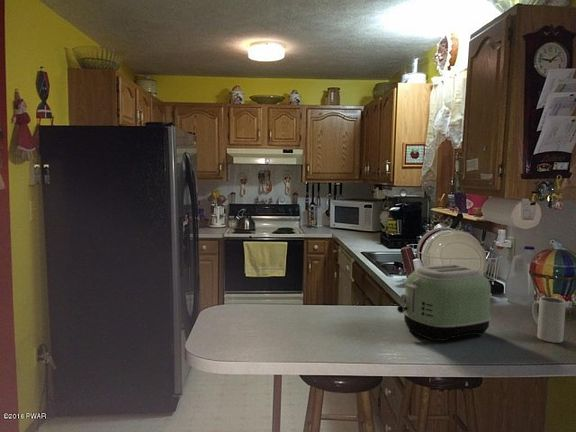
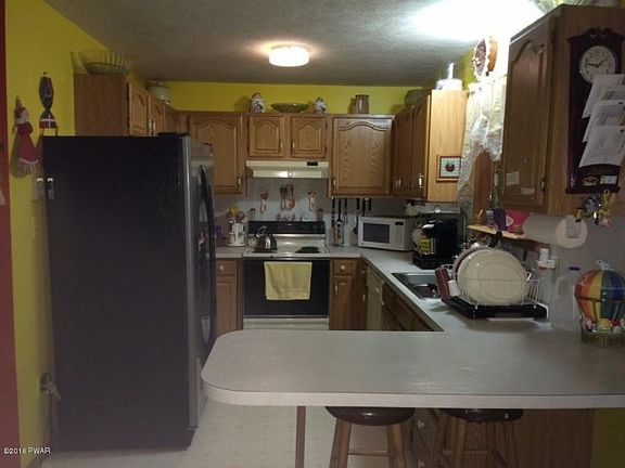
- mug (546, 317)
- toaster (443, 300)
